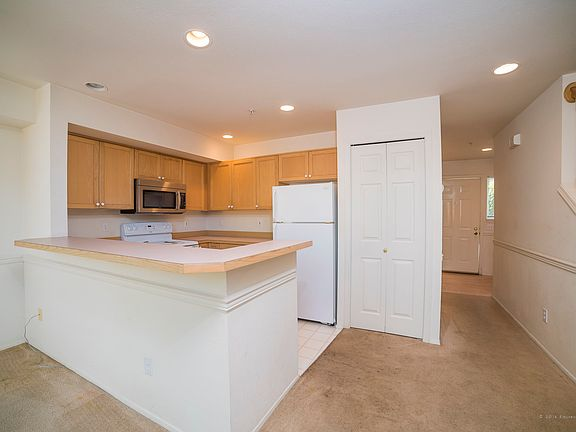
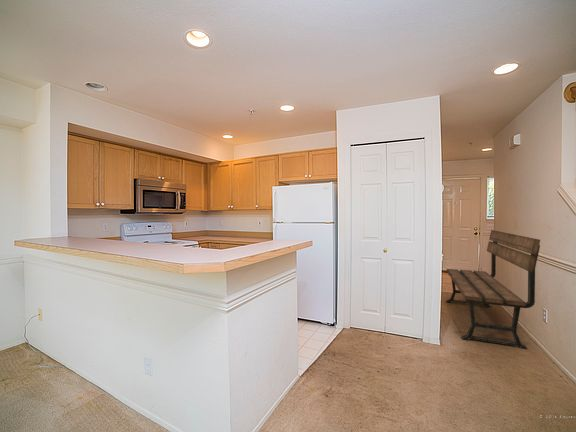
+ bench (482, 276)
